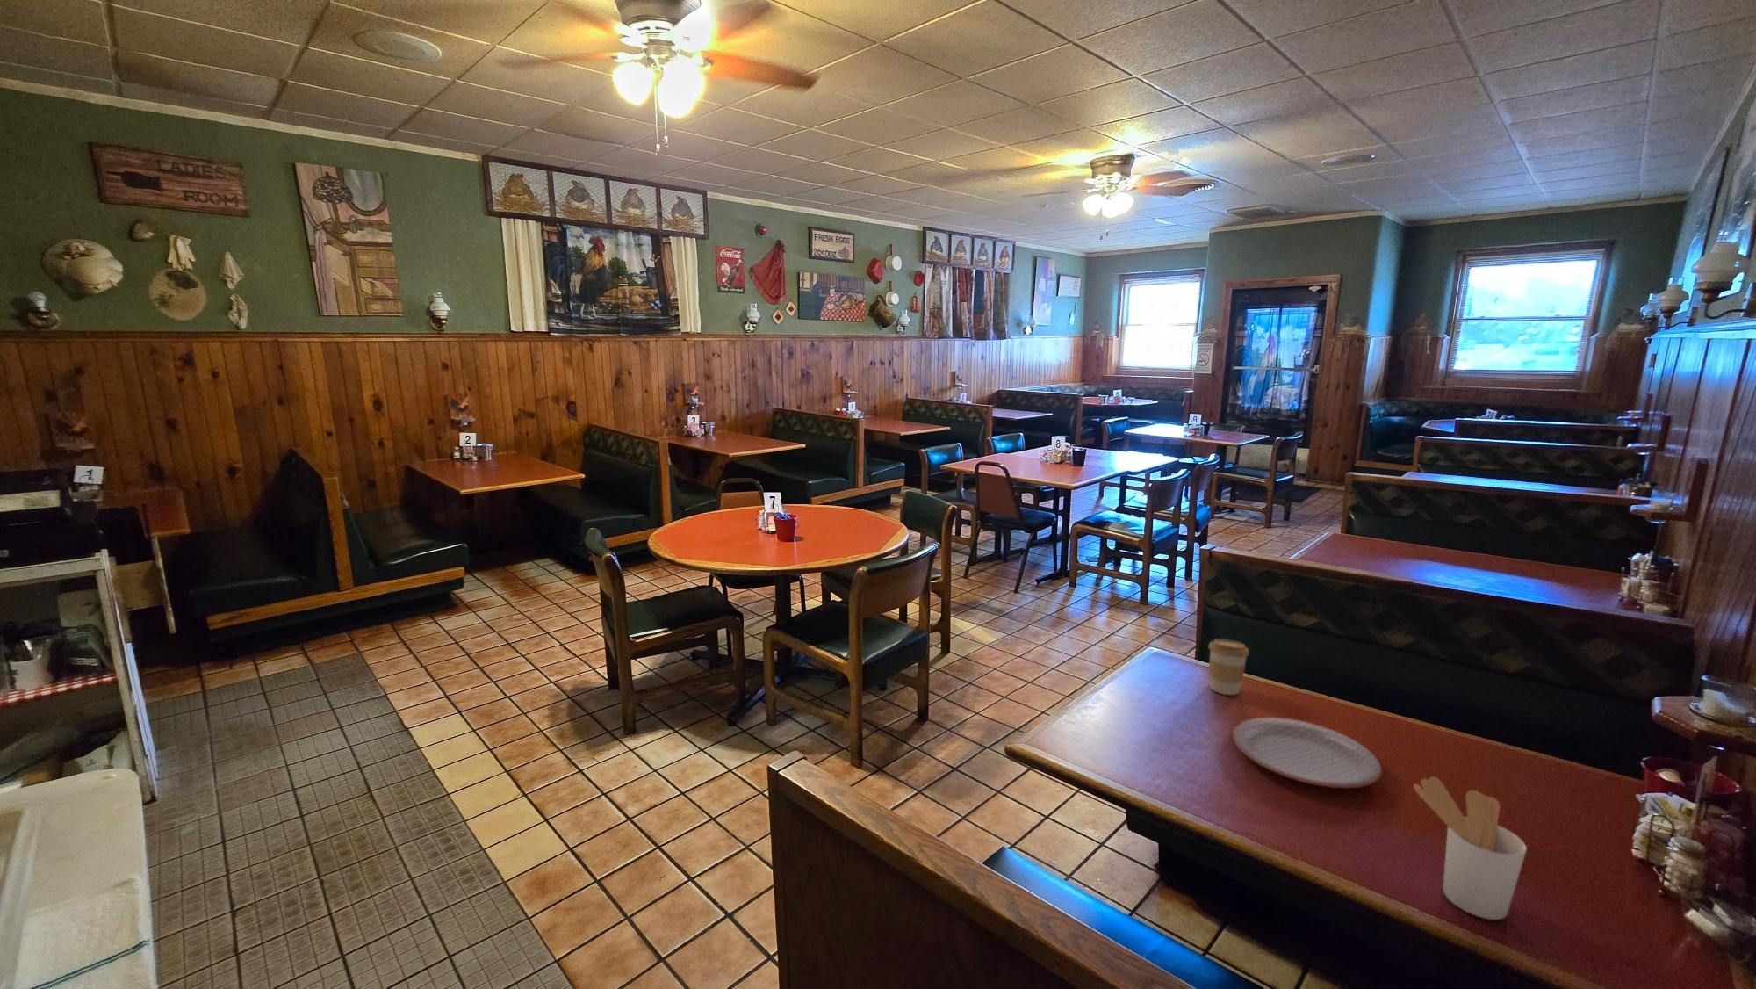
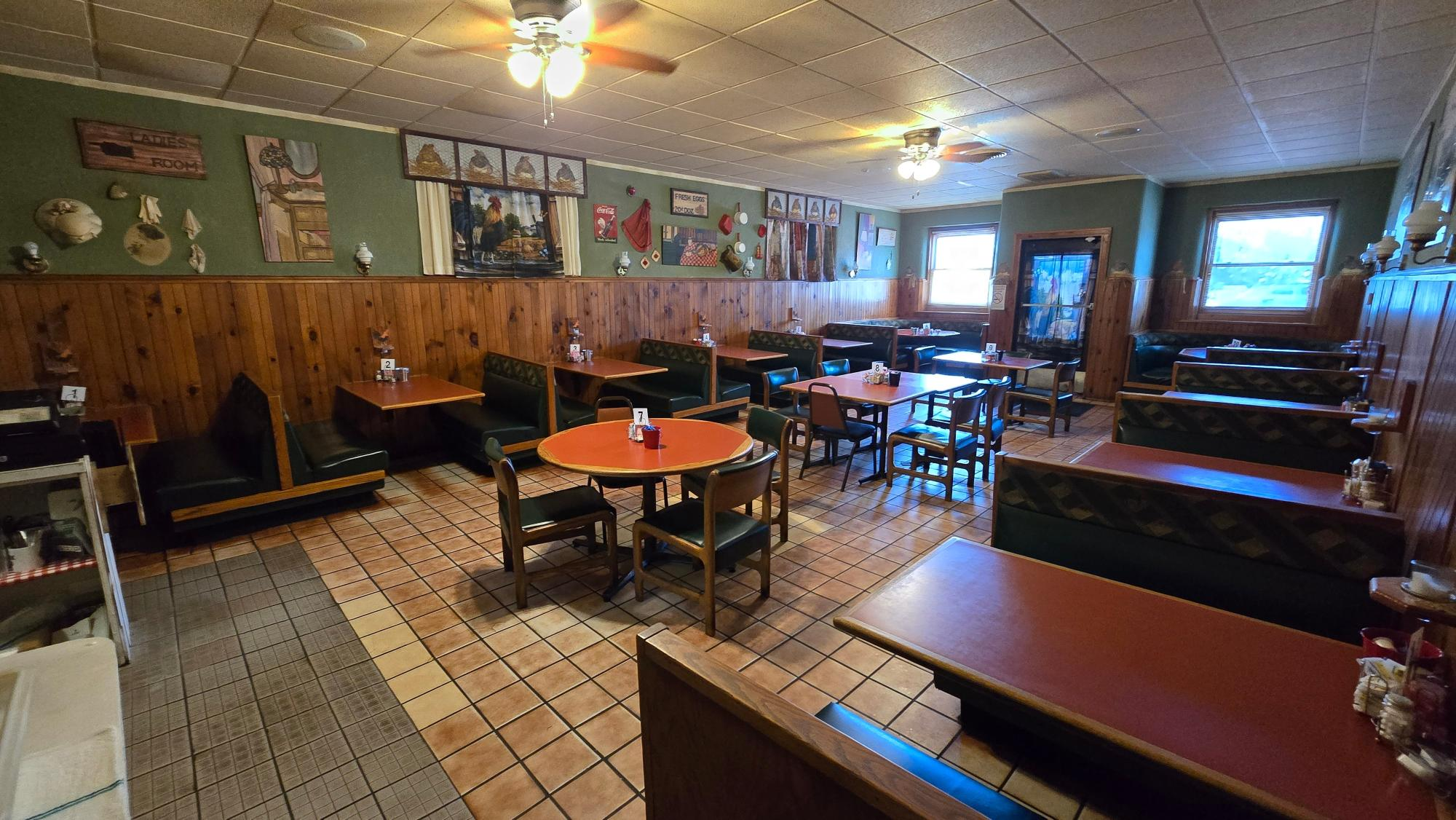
- plate (1303, 753)
- coffee cup (1227, 665)
- utensil holder (1463, 843)
